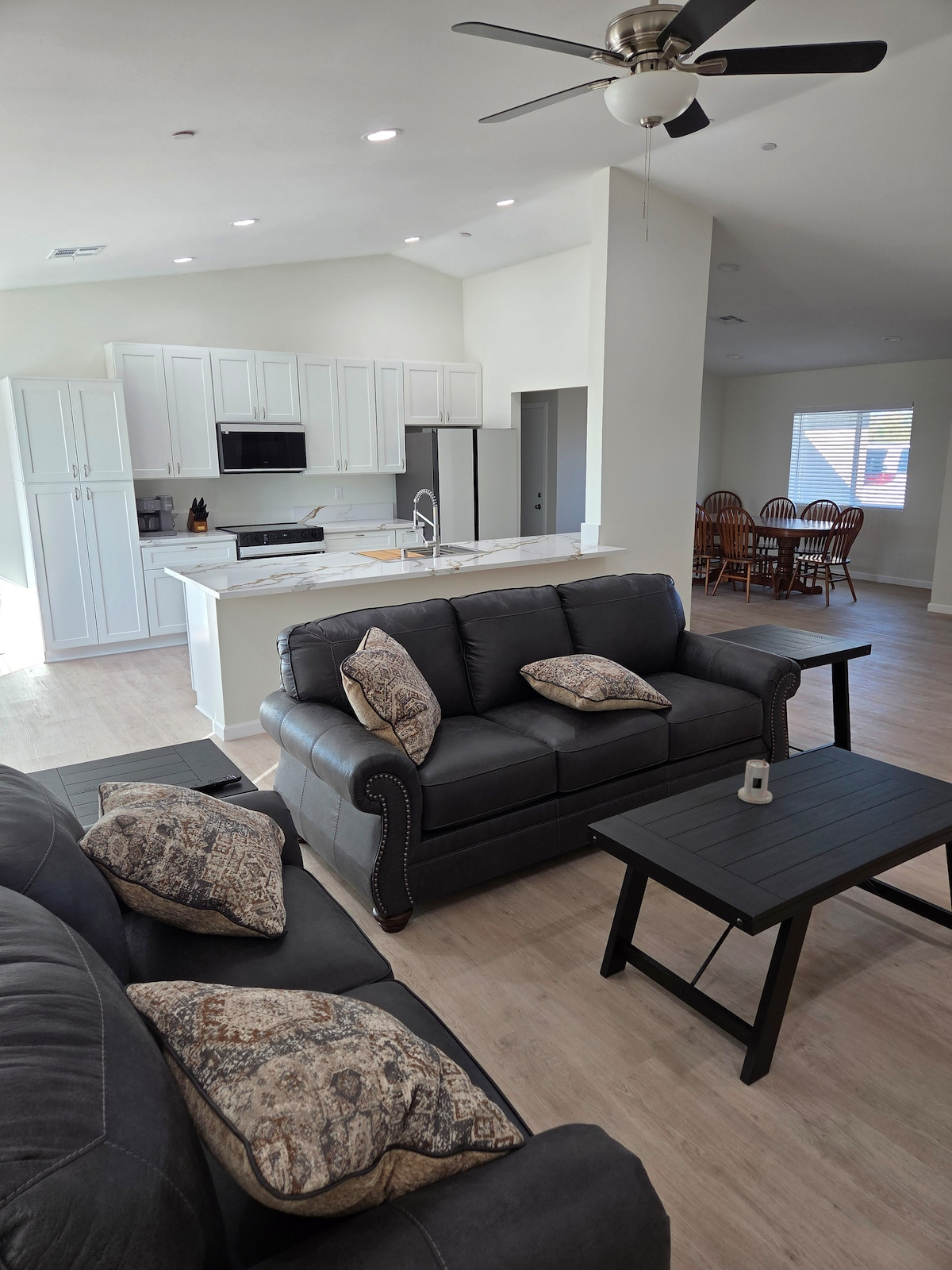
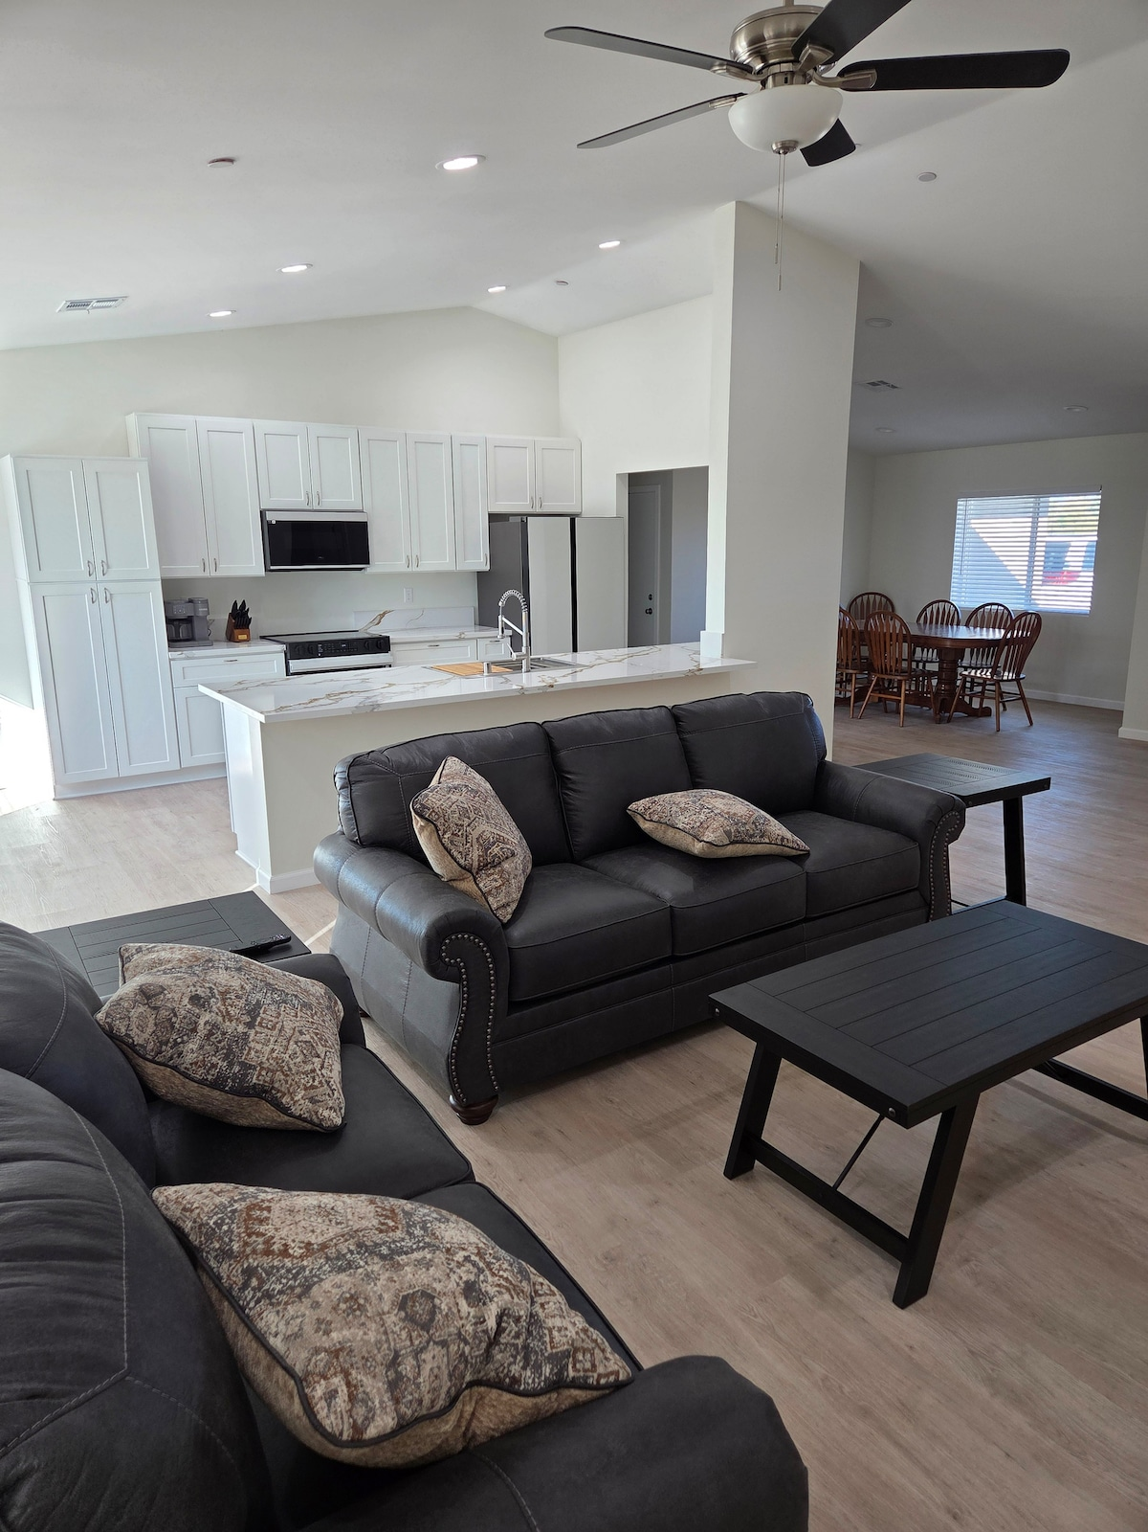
- candle (756, 778)
